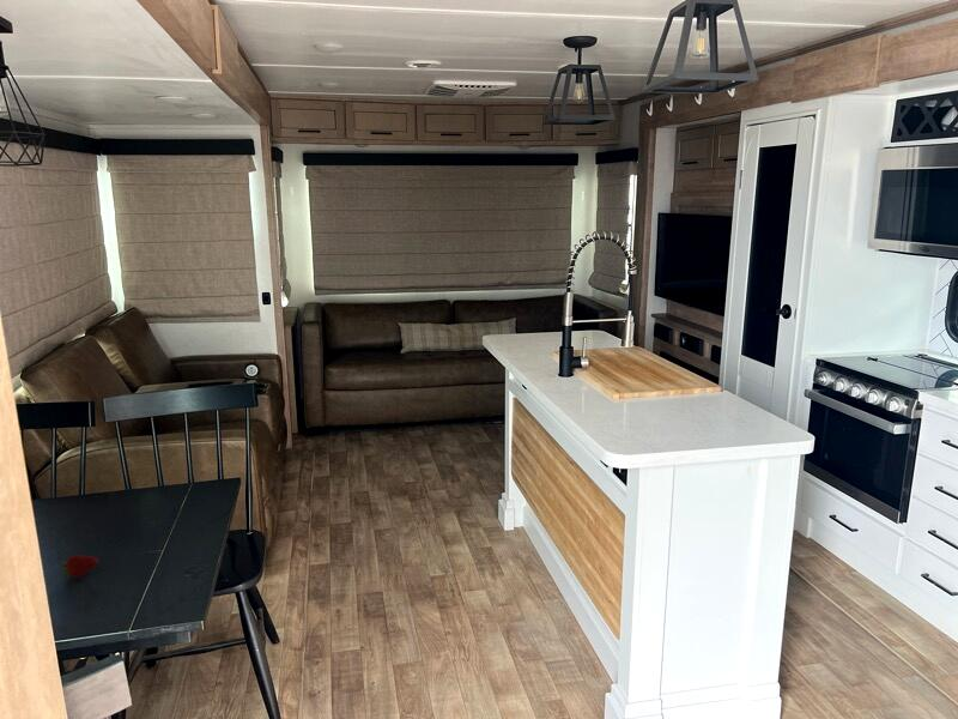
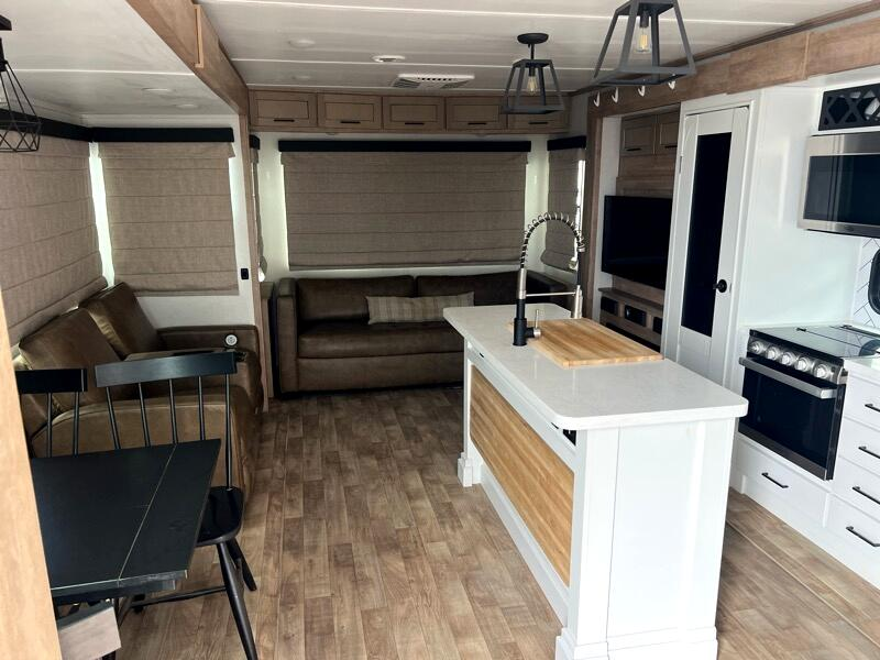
- fruit (79, 566)
